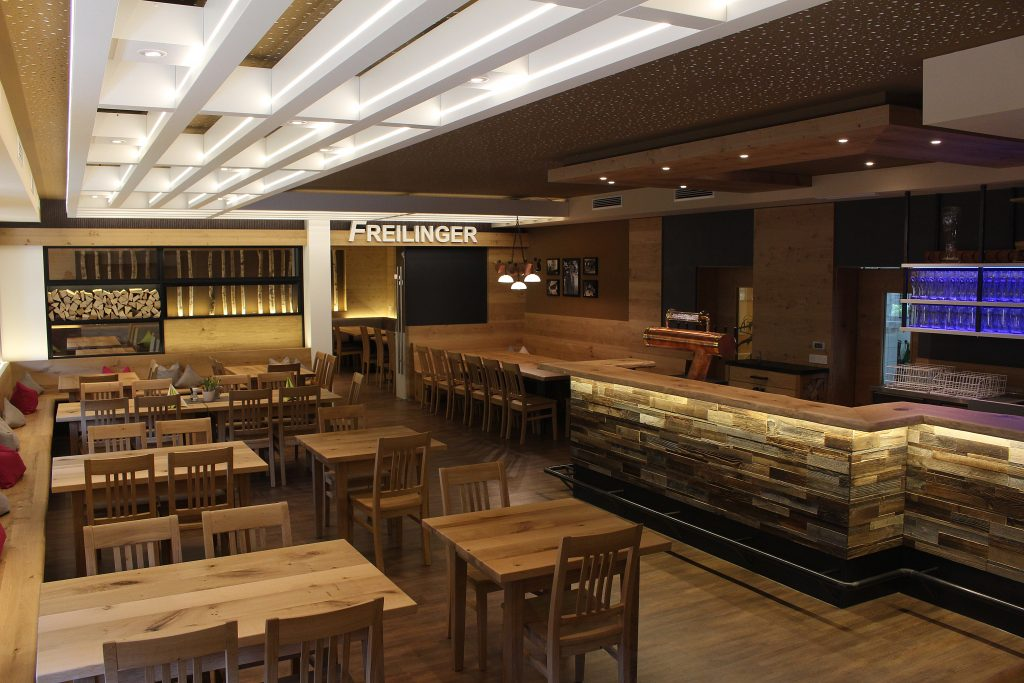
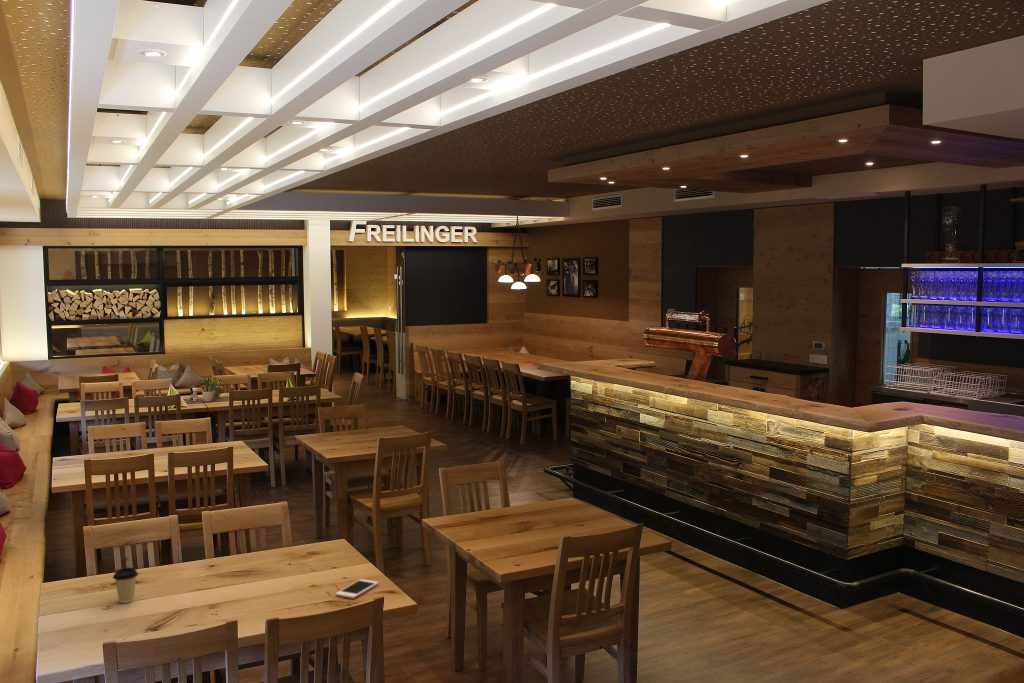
+ cell phone (357, 588)
+ coffee cup (125, 585)
